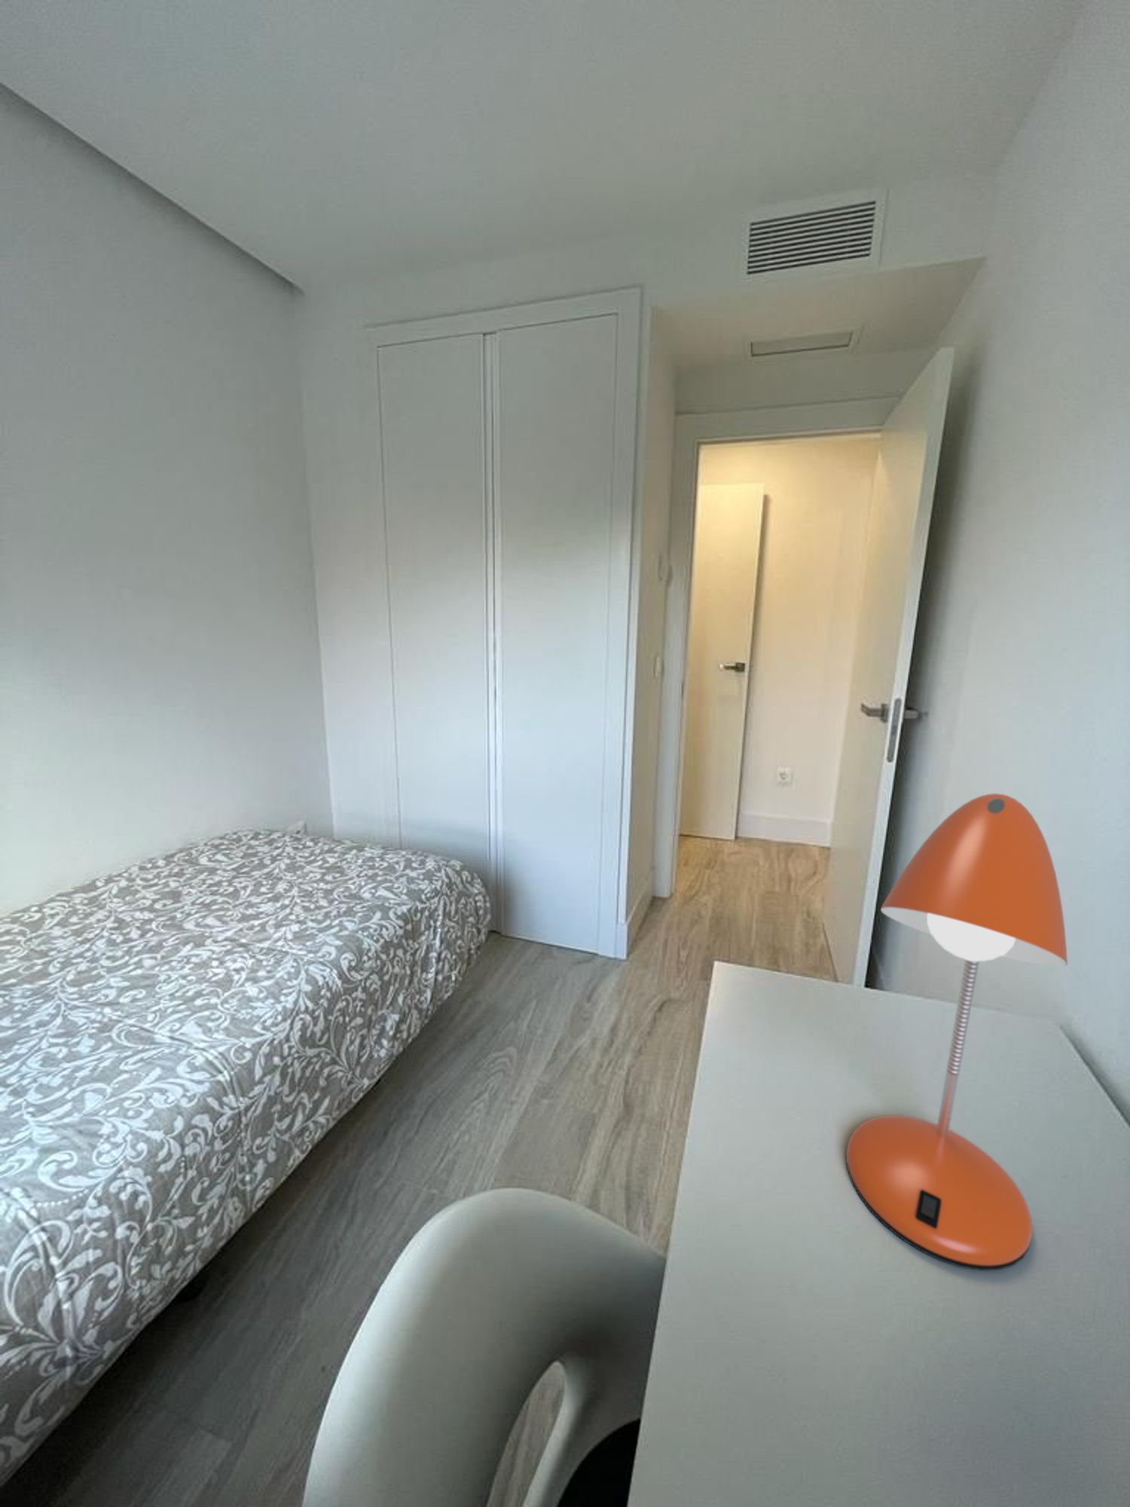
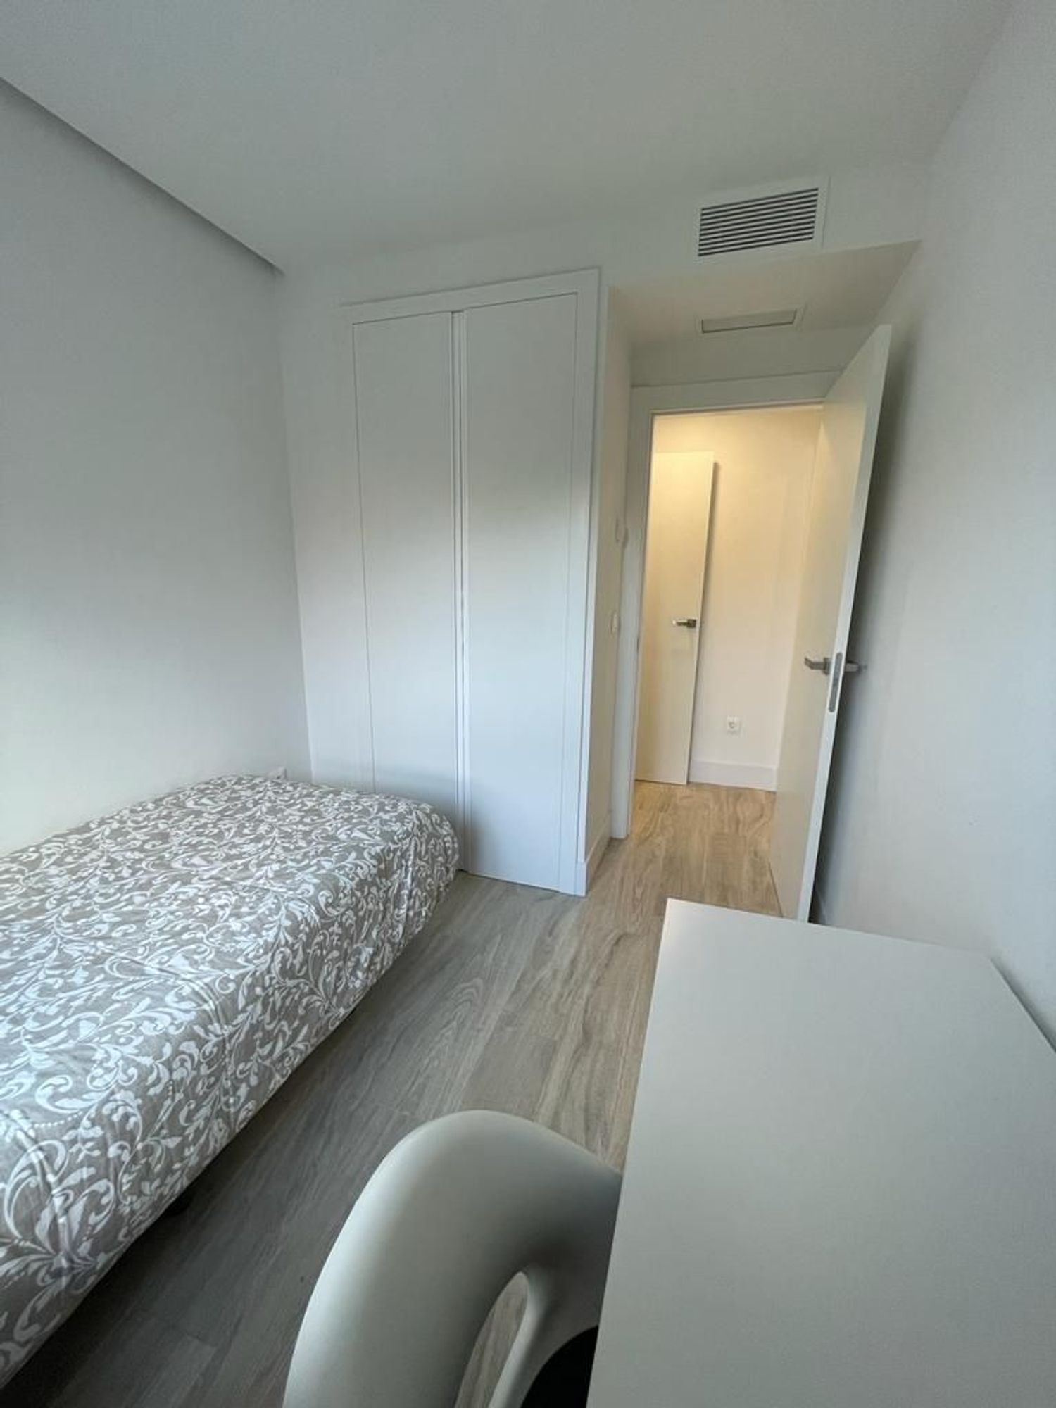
- desk lamp (960, 1024)
